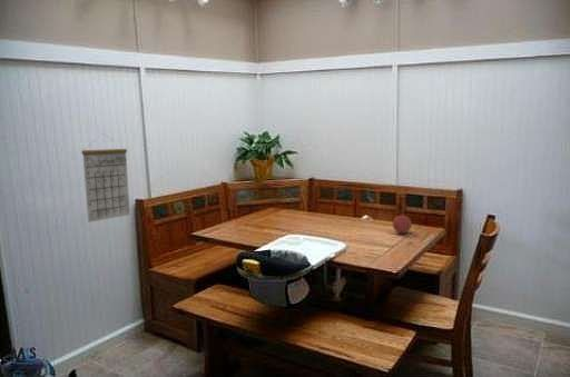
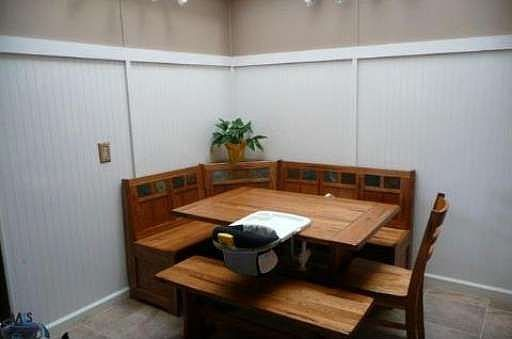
- fruit (402, 224)
- calendar (107, 176)
